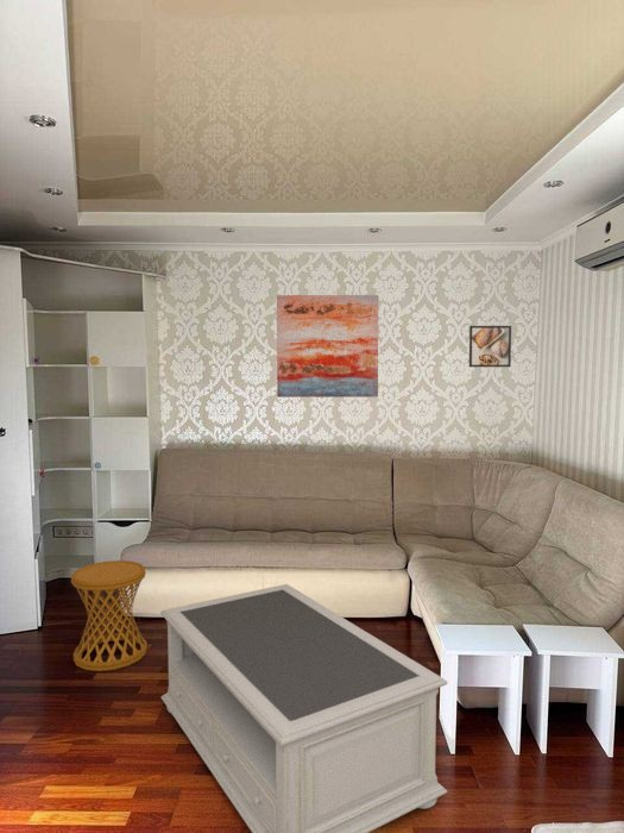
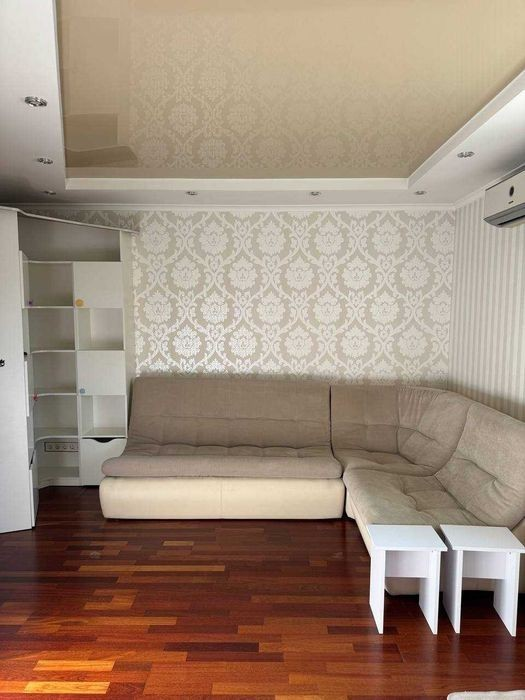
- coffee table (285, 695)
- side table (111, 613)
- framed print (490, 346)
- wall art (327, 346)
